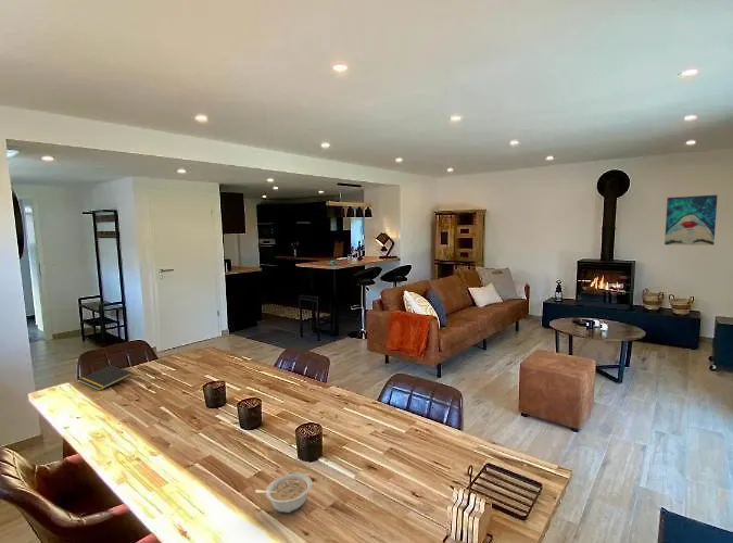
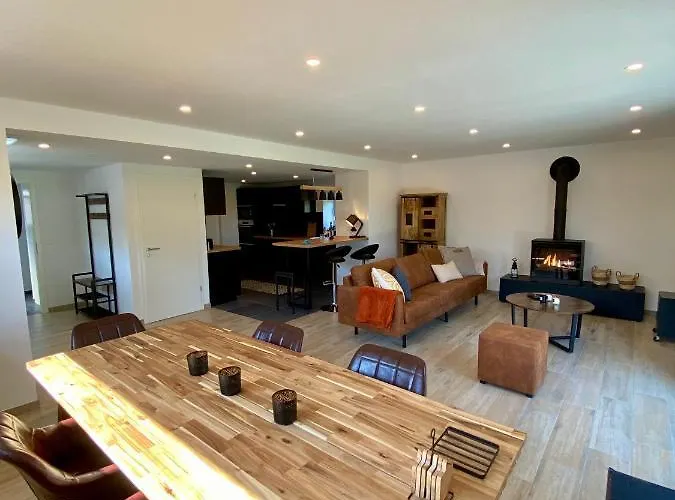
- notepad (105, 377)
- legume (288, 493)
- wall art (690, 220)
